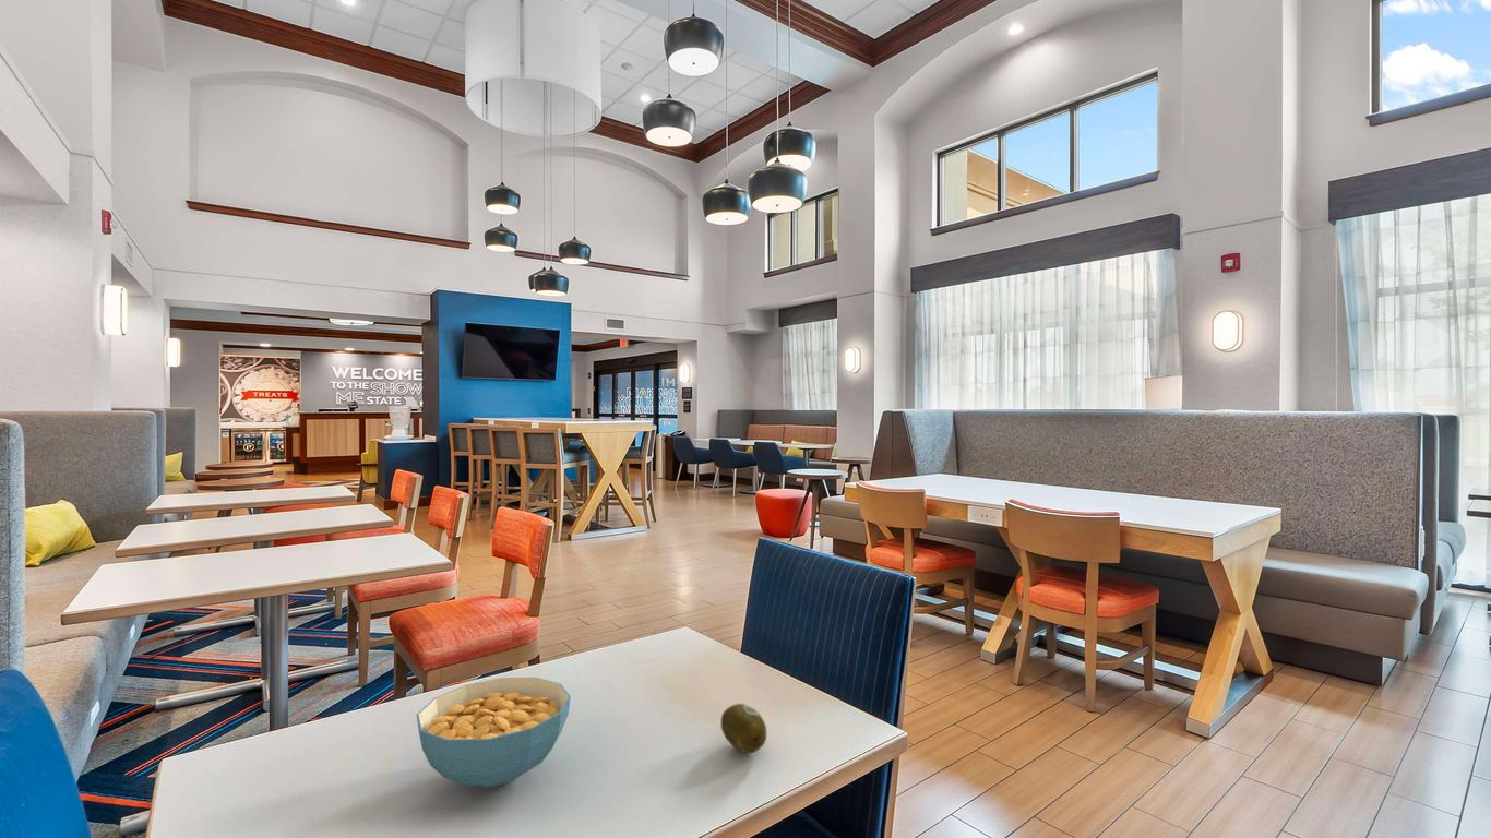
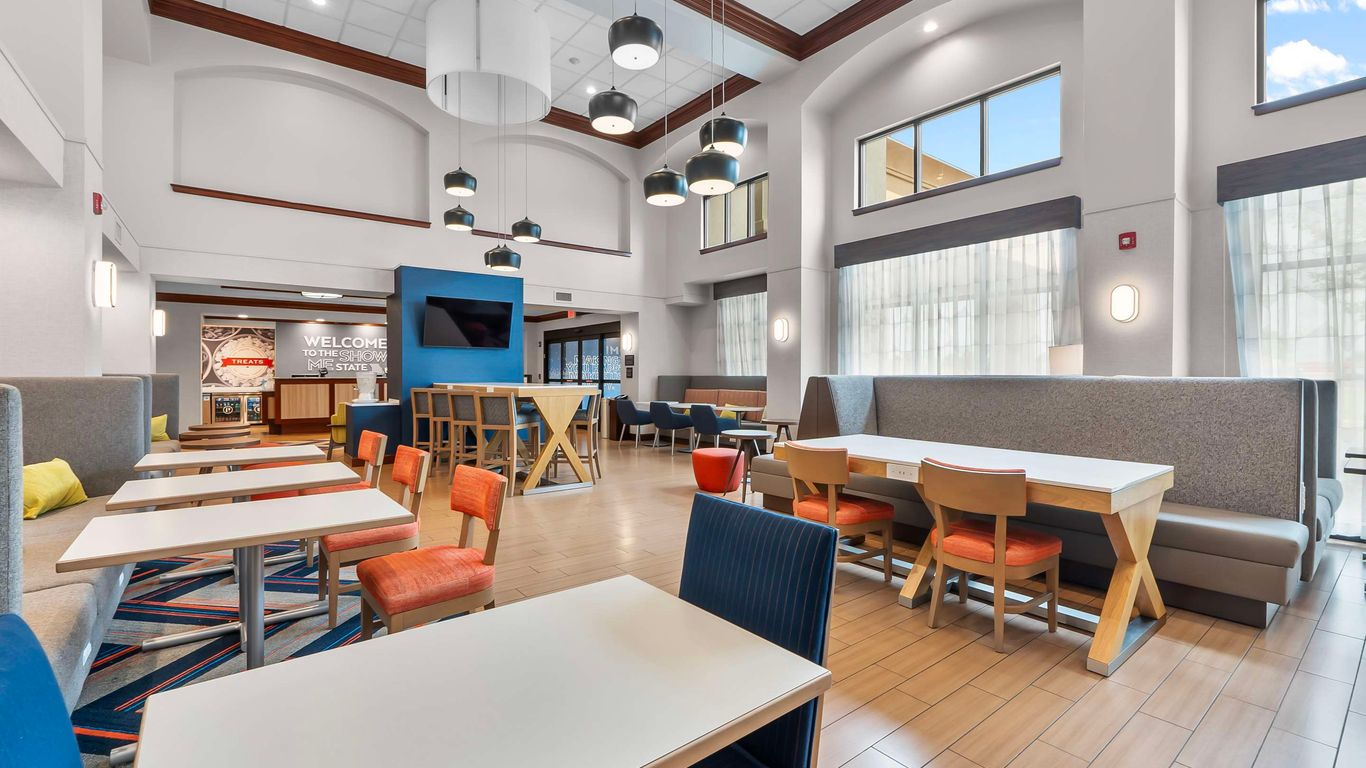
- fruit (743, 728)
- cereal bowl (496, 740)
